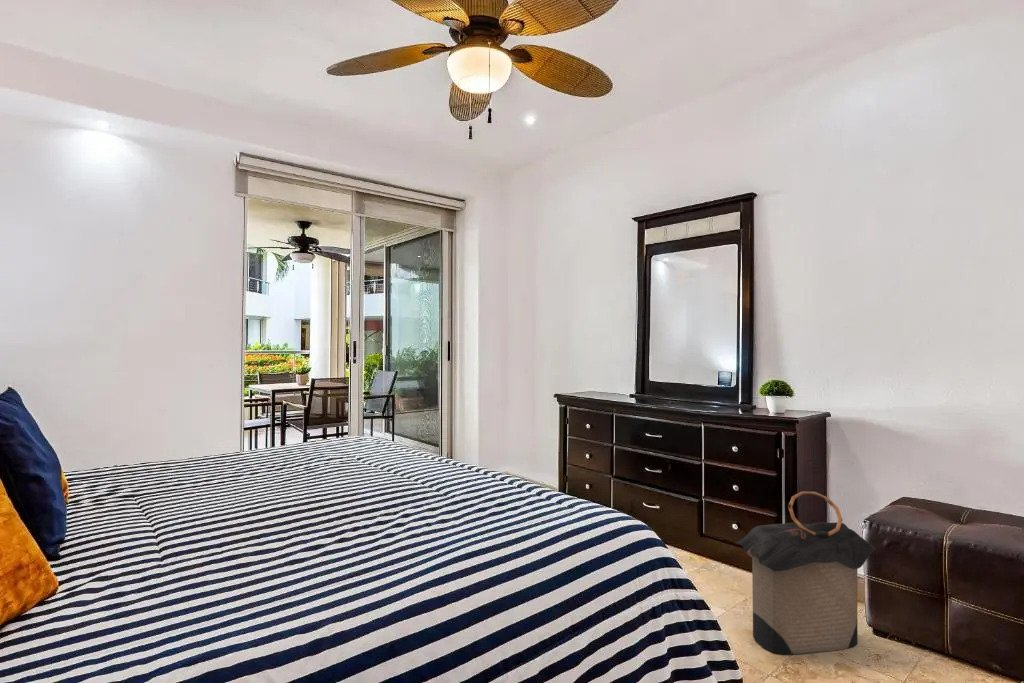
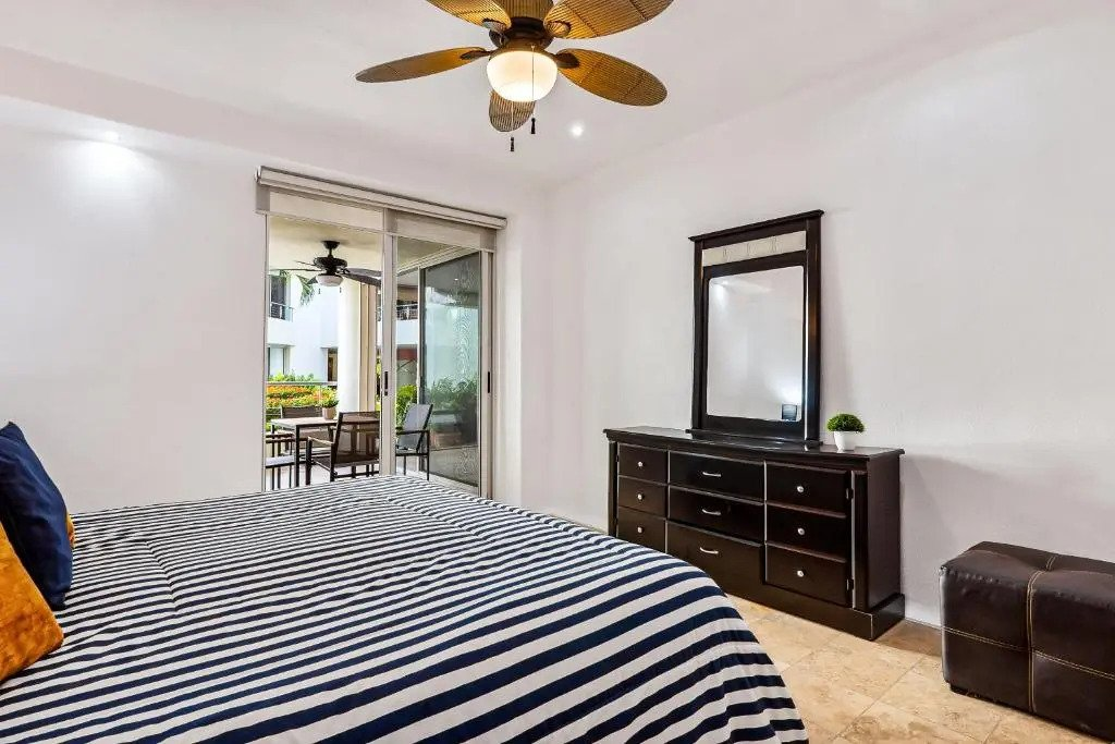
- laundry hamper (804, 569)
